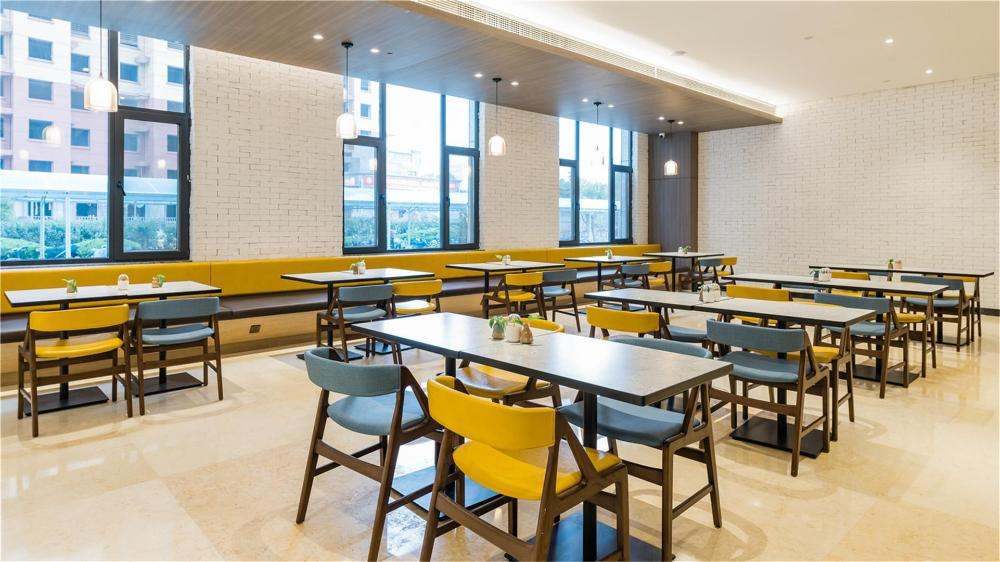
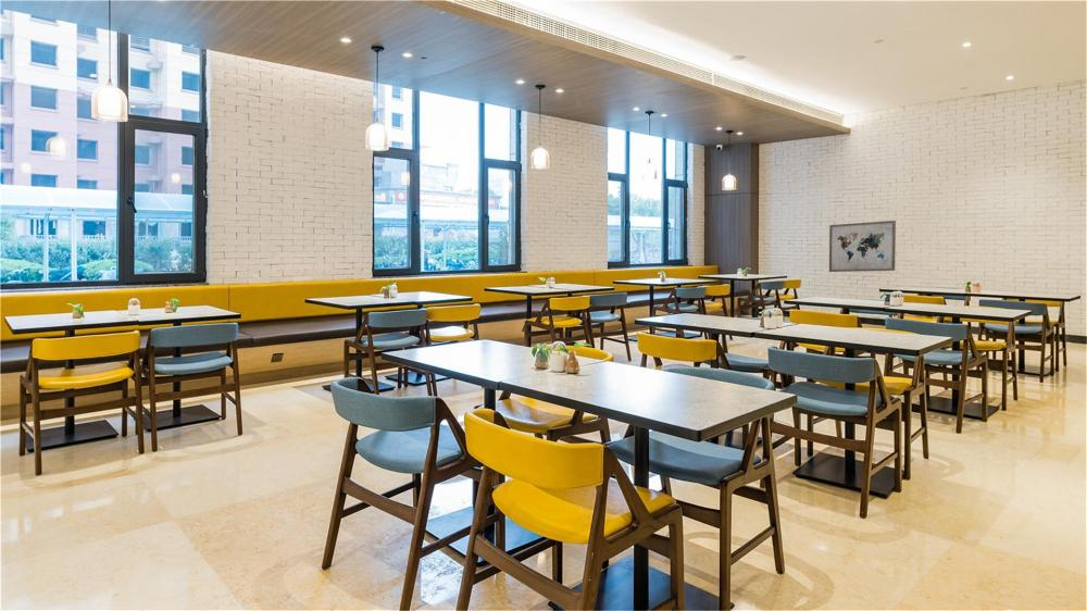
+ wall art (861, 247)
